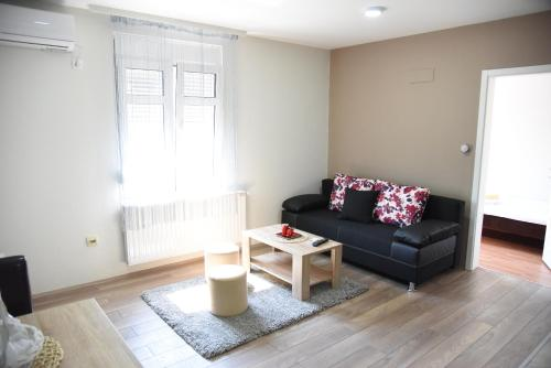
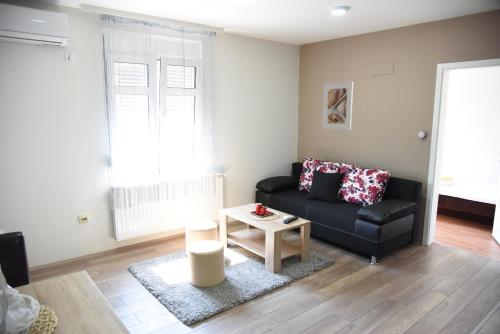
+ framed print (337, 106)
